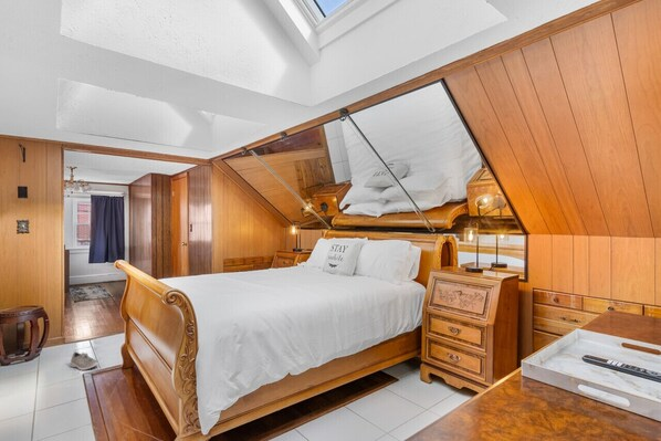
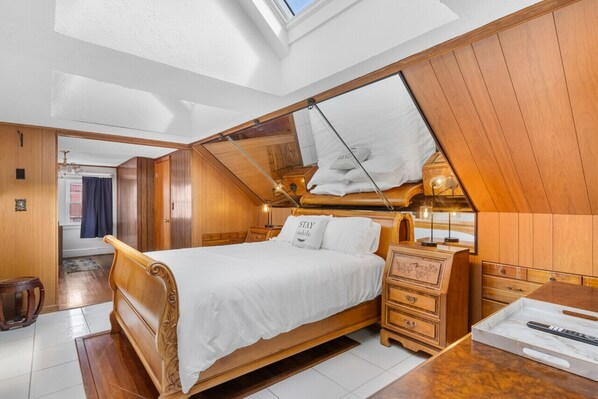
- sneaker (83, 359)
